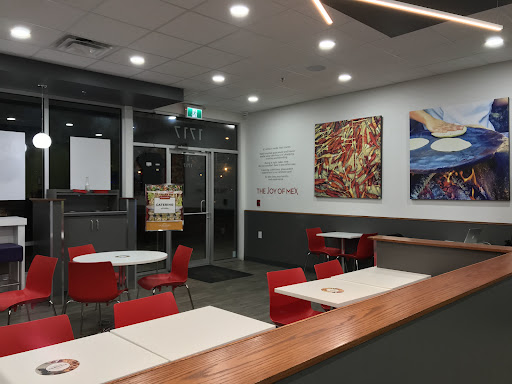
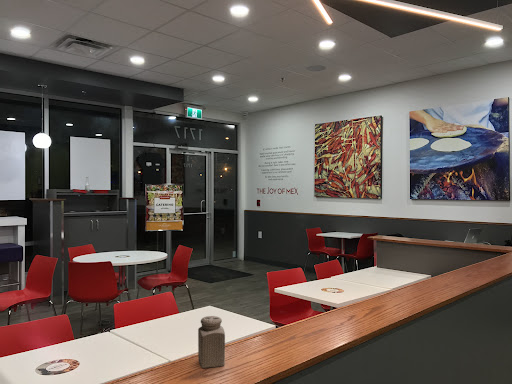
+ salt shaker (211, 340)
